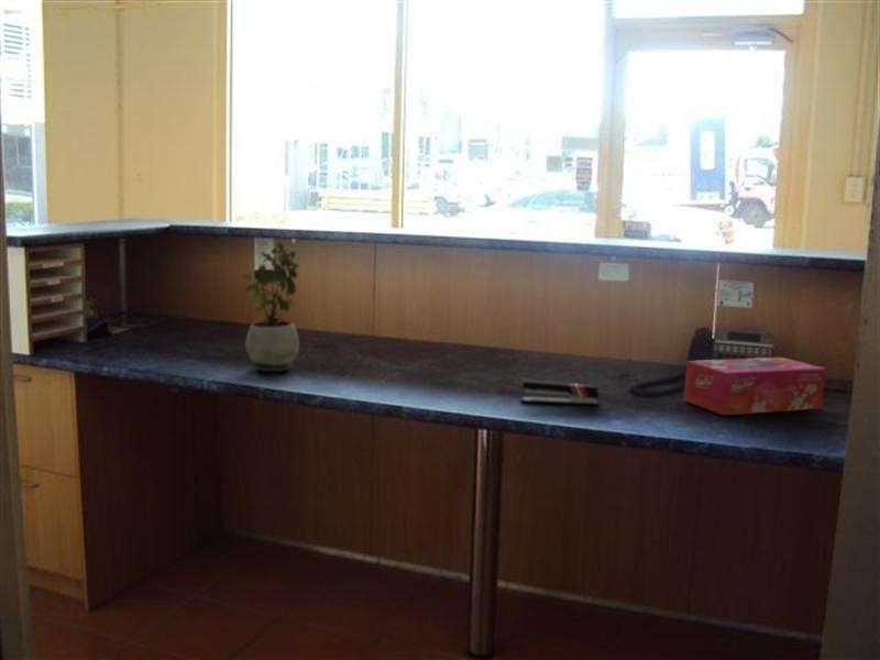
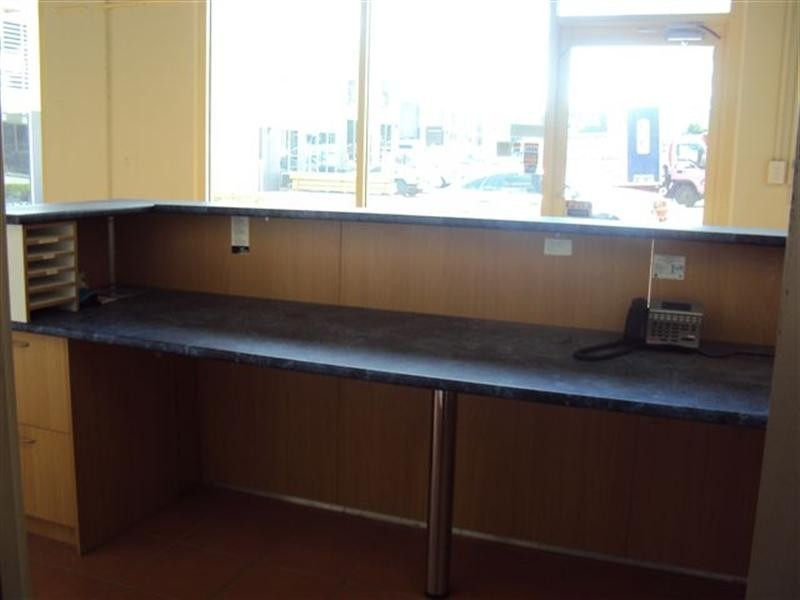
- potted plant (267, 304)
- tissue box (754, 384)
- stapler (559, 392)
